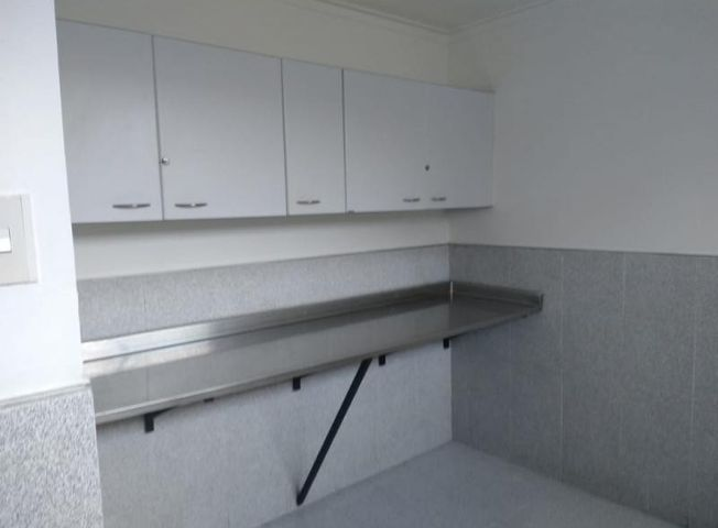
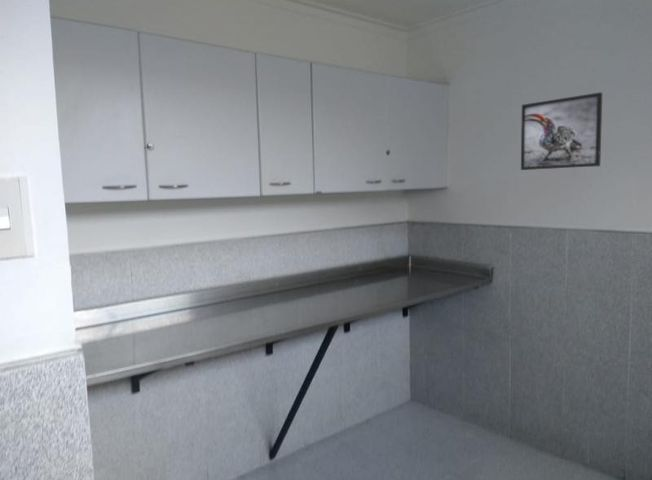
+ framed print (559, 133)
